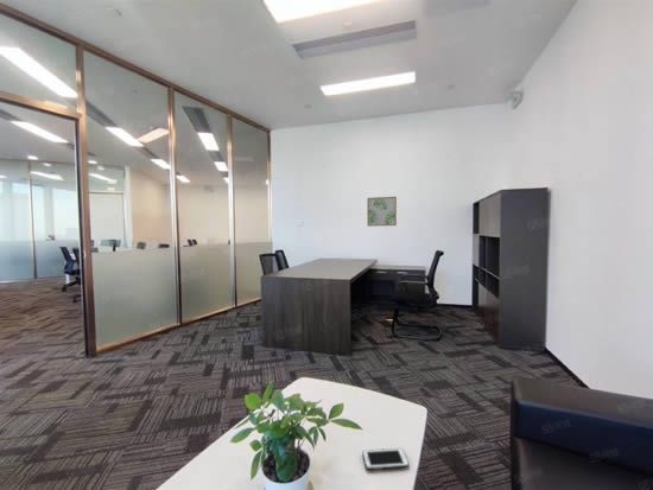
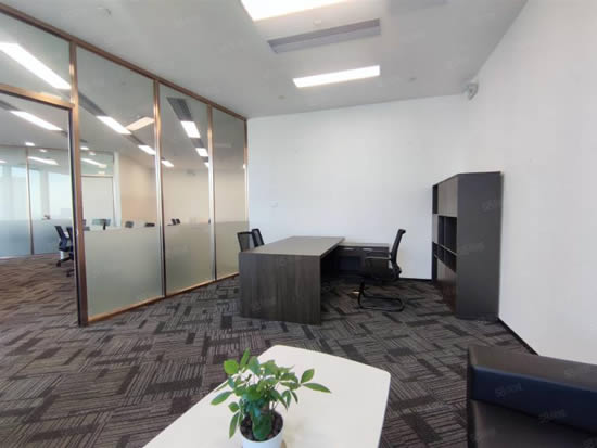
- wall art (381, 211)
- cell phone (385, 458)
